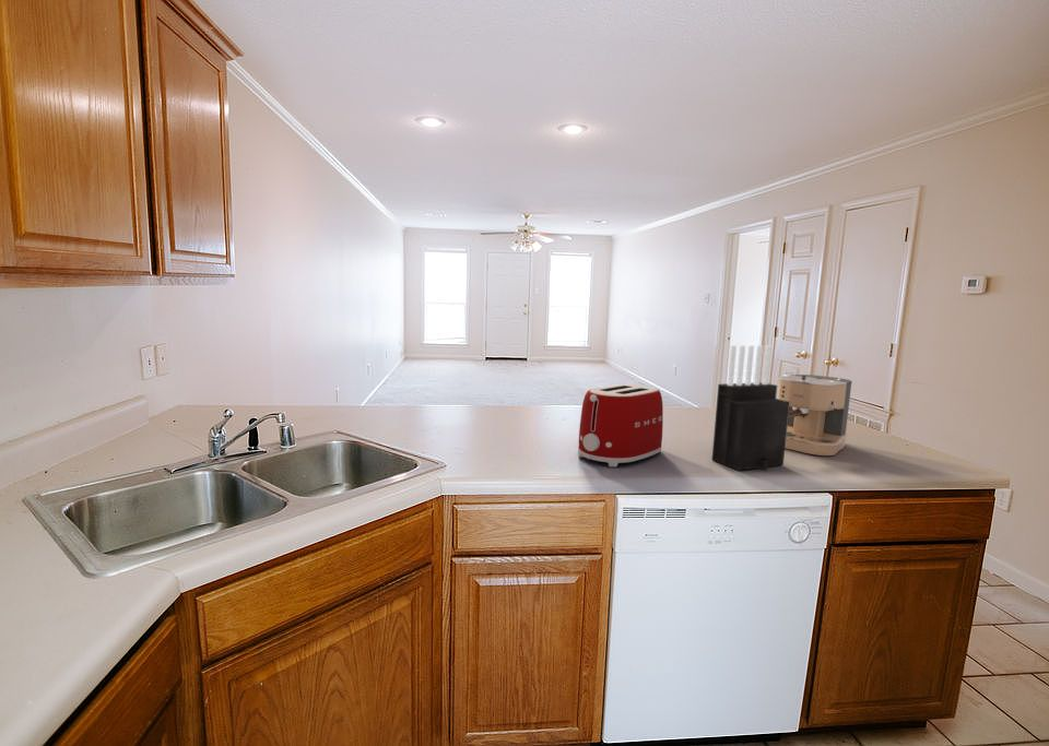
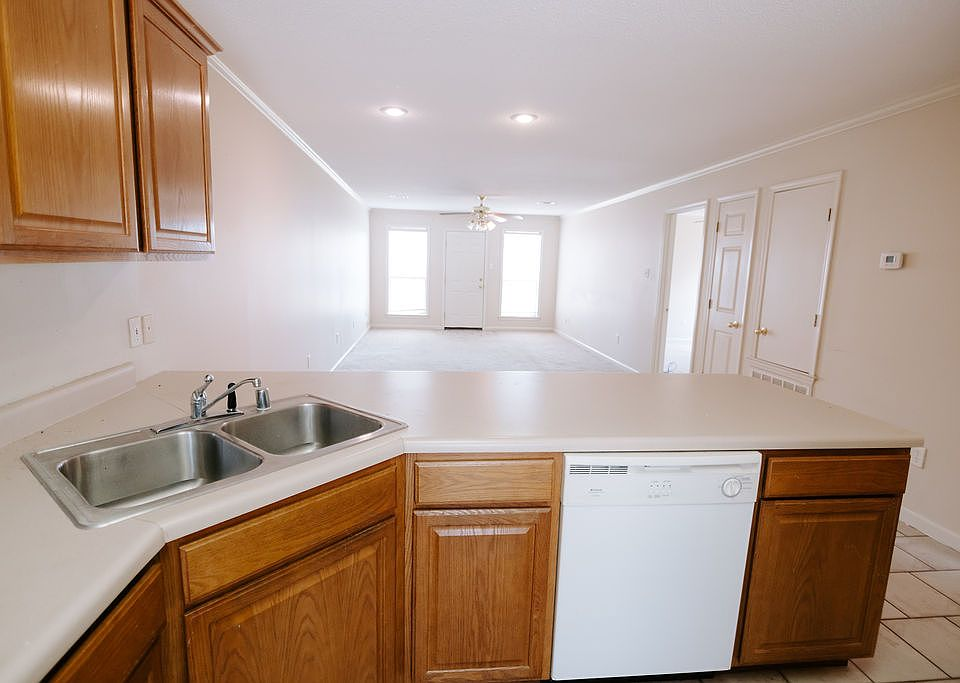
- coffee maker (806, 410)
- toaster (621, 422)
- knife block (755, 405)
